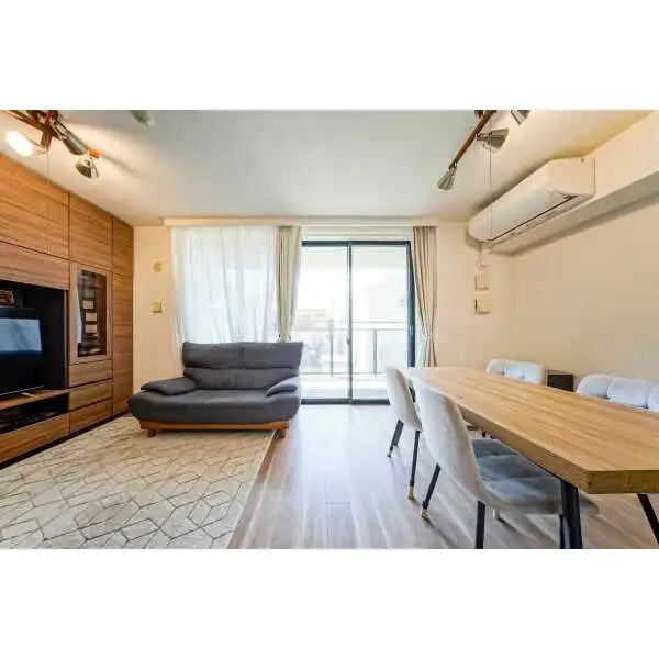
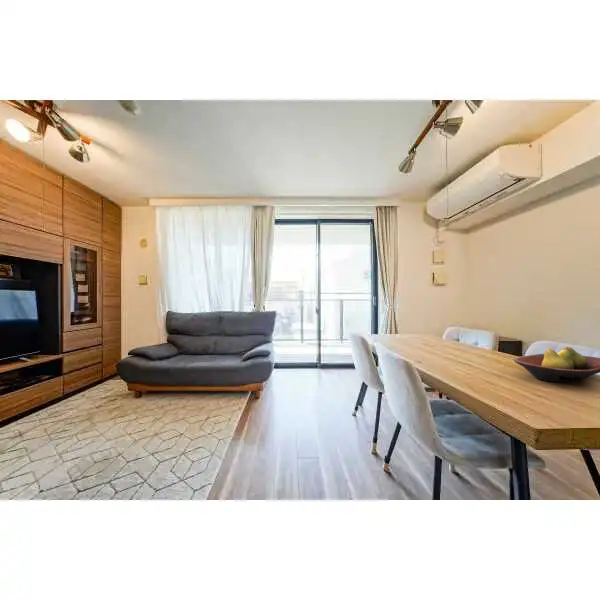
+ fruit bowl (561, 362)
